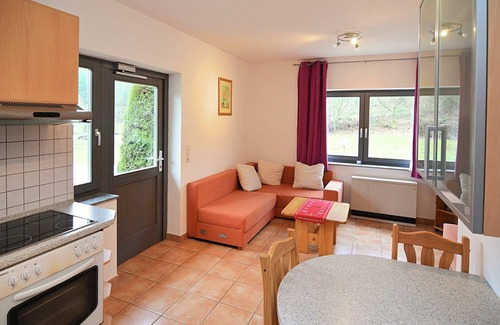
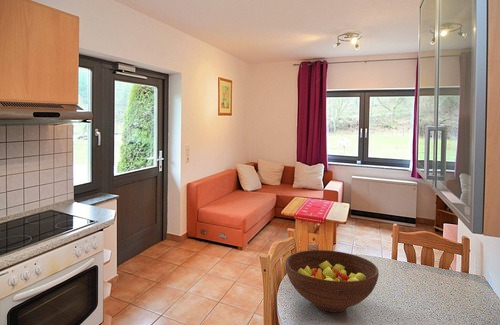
+ fruit bowl (329, 284)
